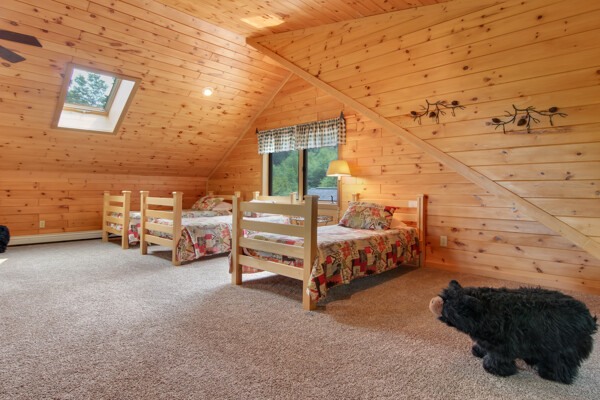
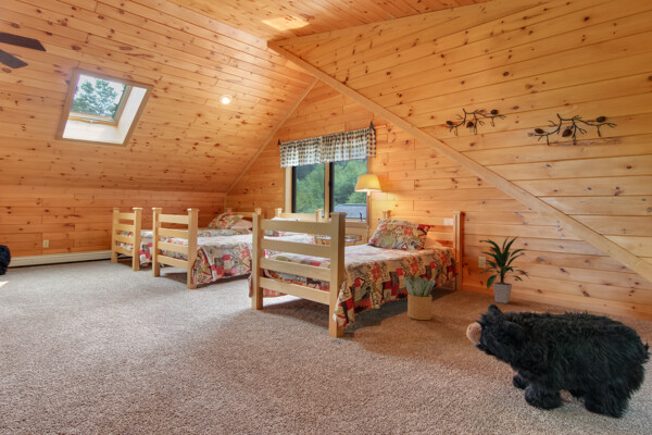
+ indoor plant (500, 268)
+ potted plant (418, 296)
